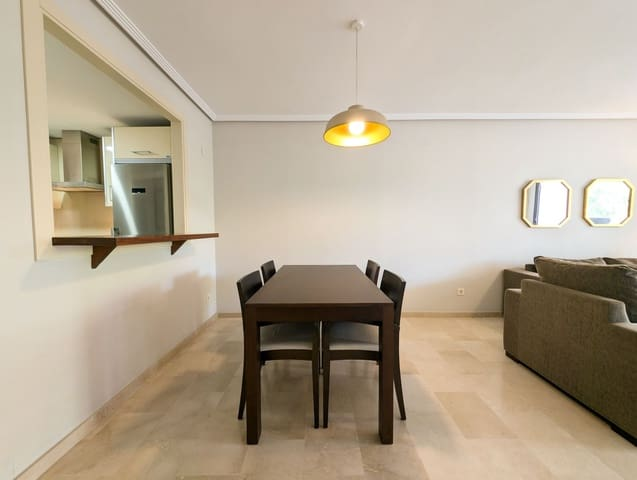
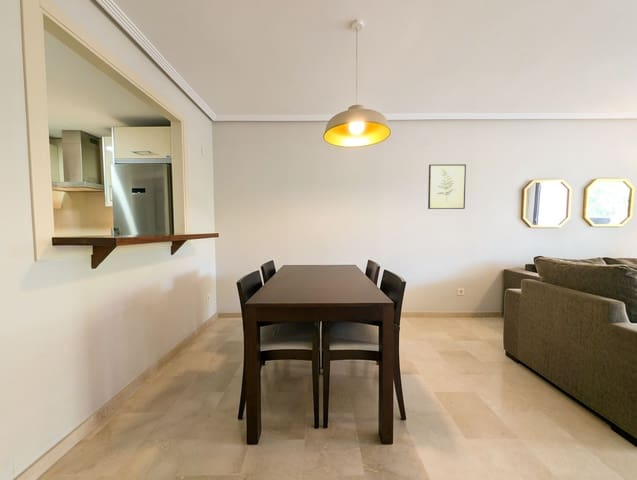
+ wall art (446, 186)
